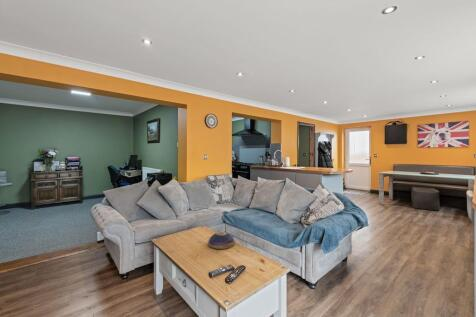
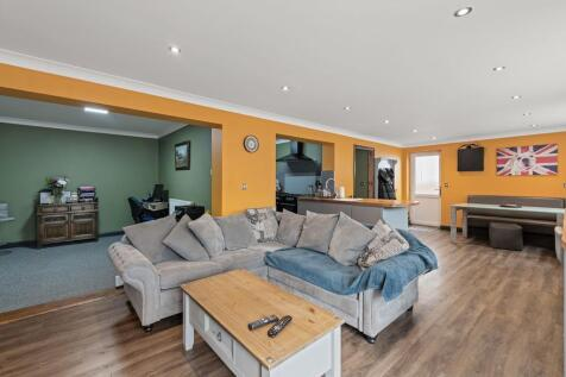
- decorative bowl (221, 238)
